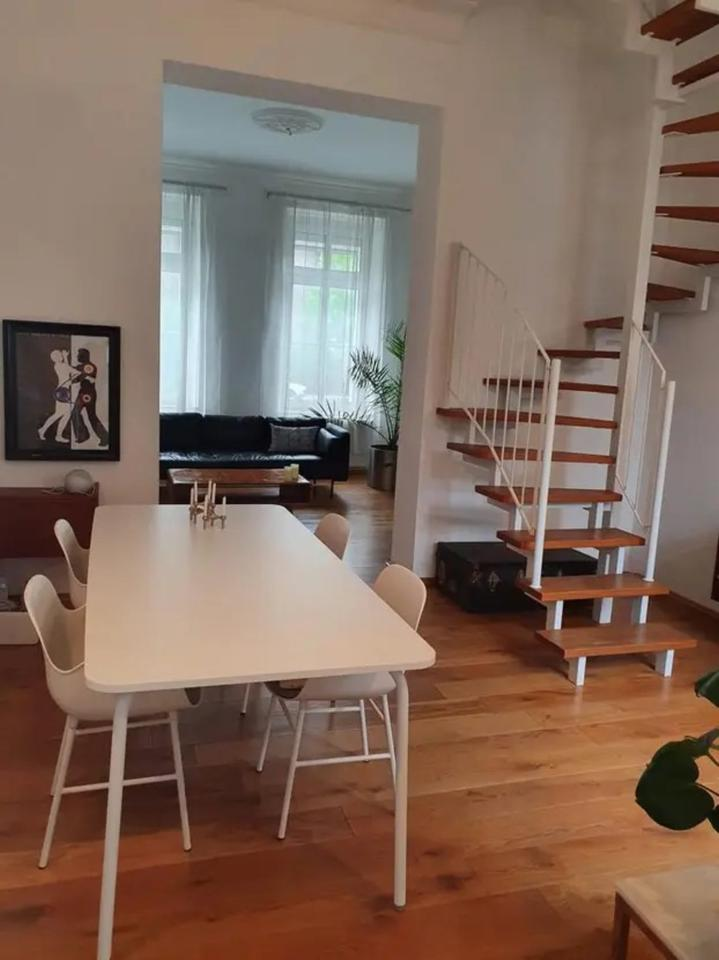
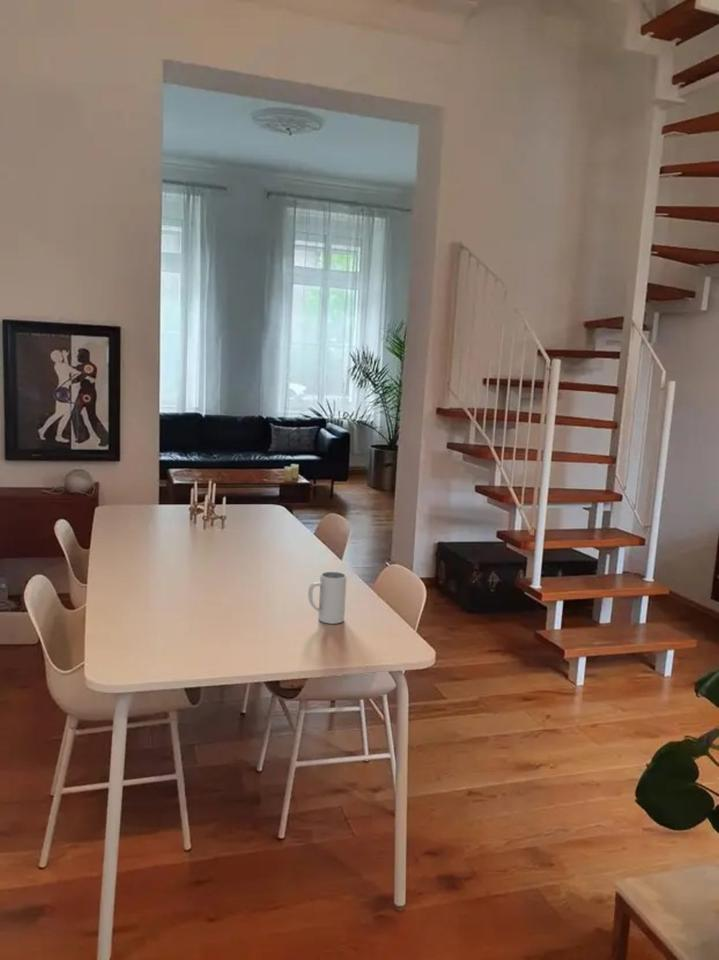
+ mug (326, 597)
